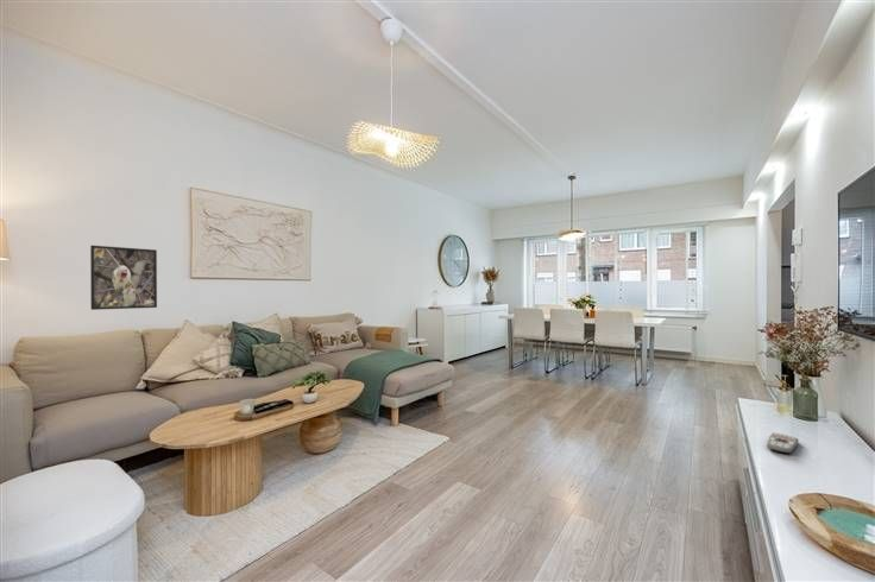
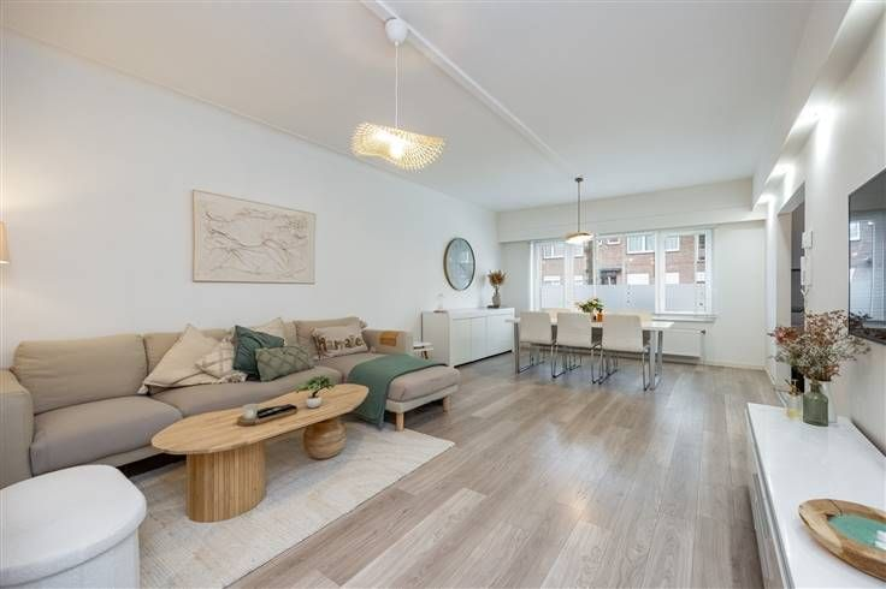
- remote control (781, 443)
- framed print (125, 278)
